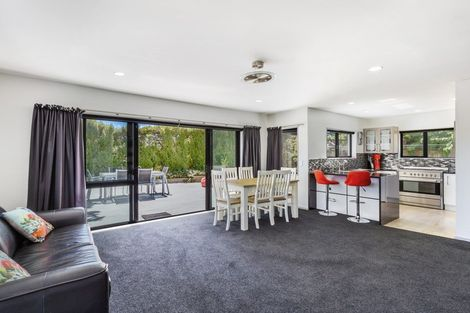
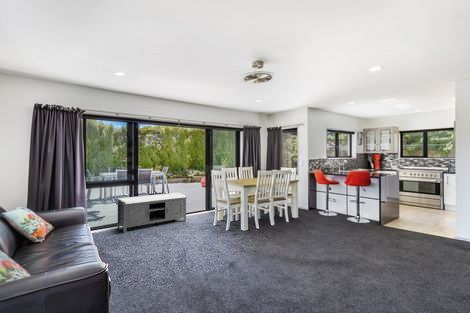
+ bench (153, 210)
